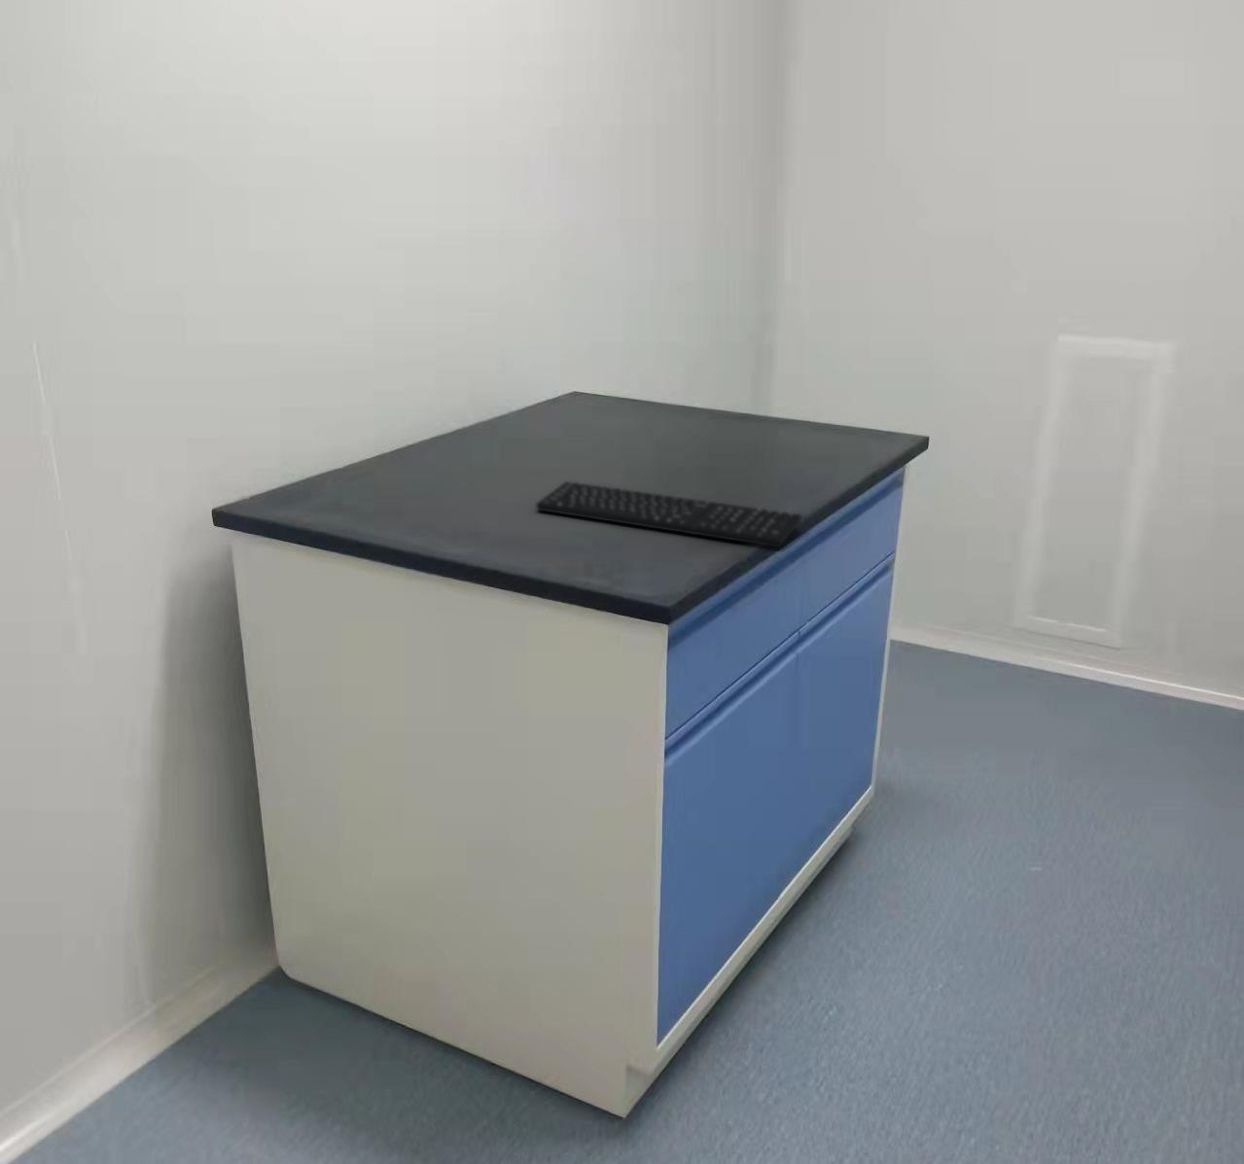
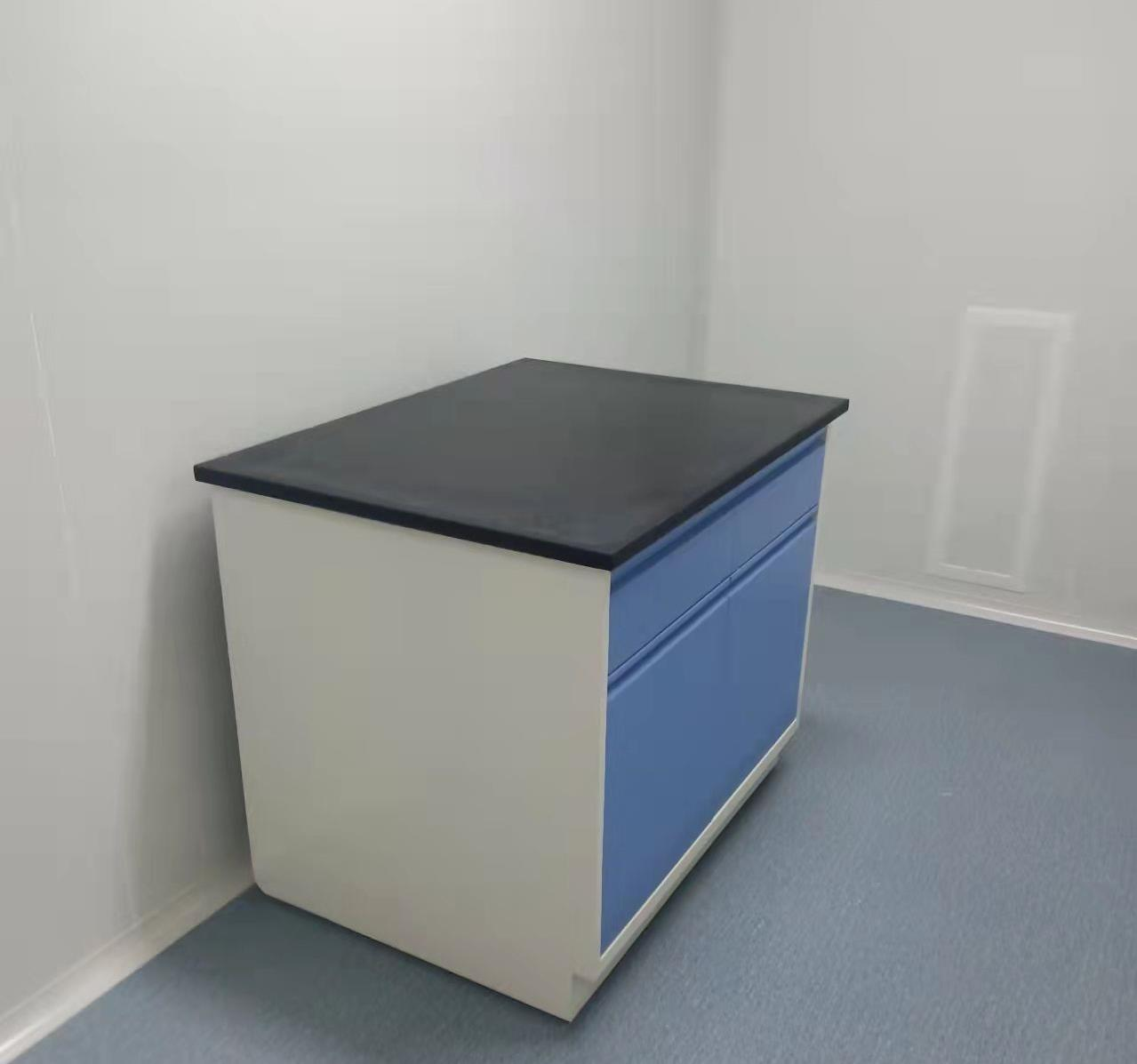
- keyboard (665, 512)
